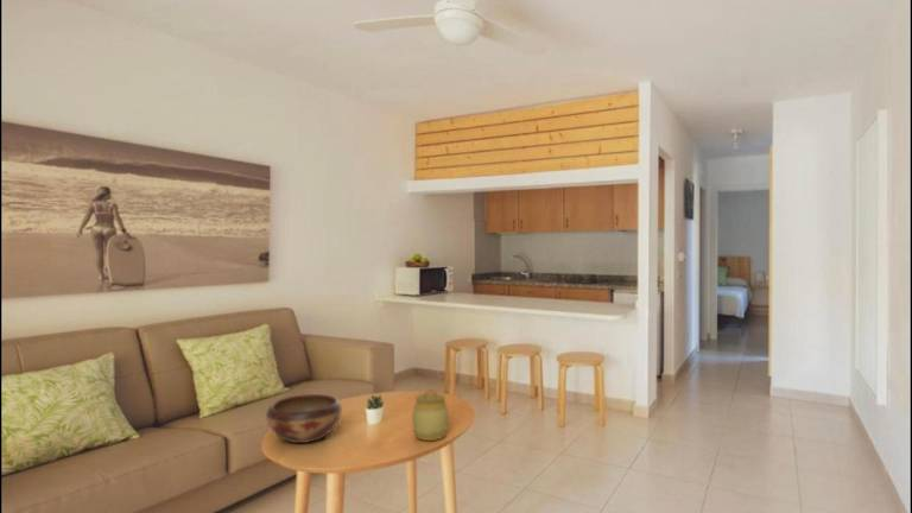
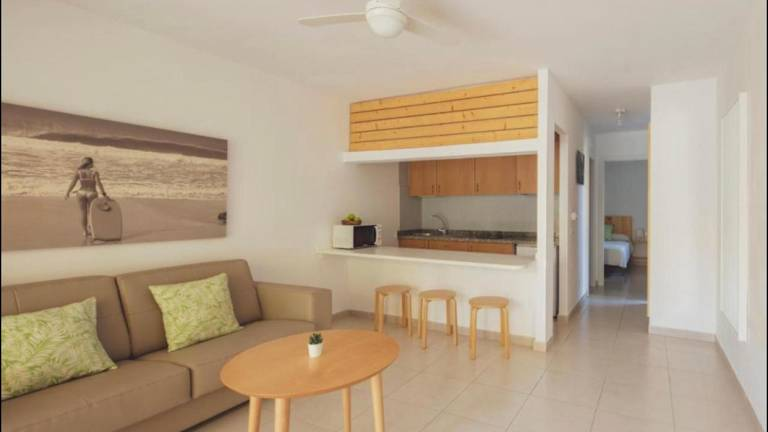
- jar (430, 412)
- decorative bowl (304, 419)
